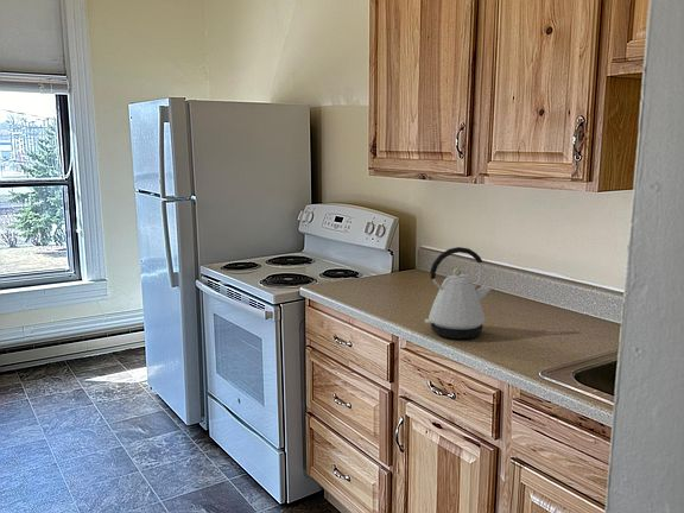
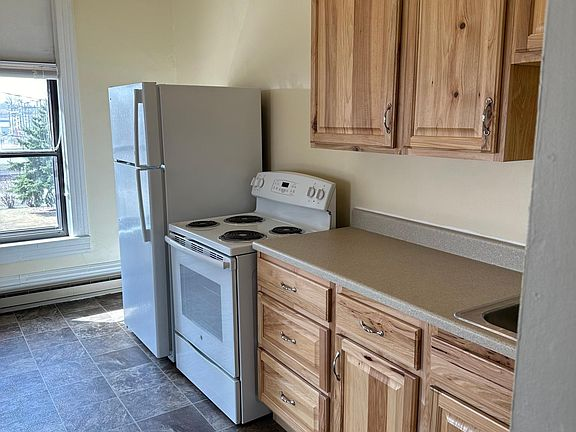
- kettle (458, 290)
